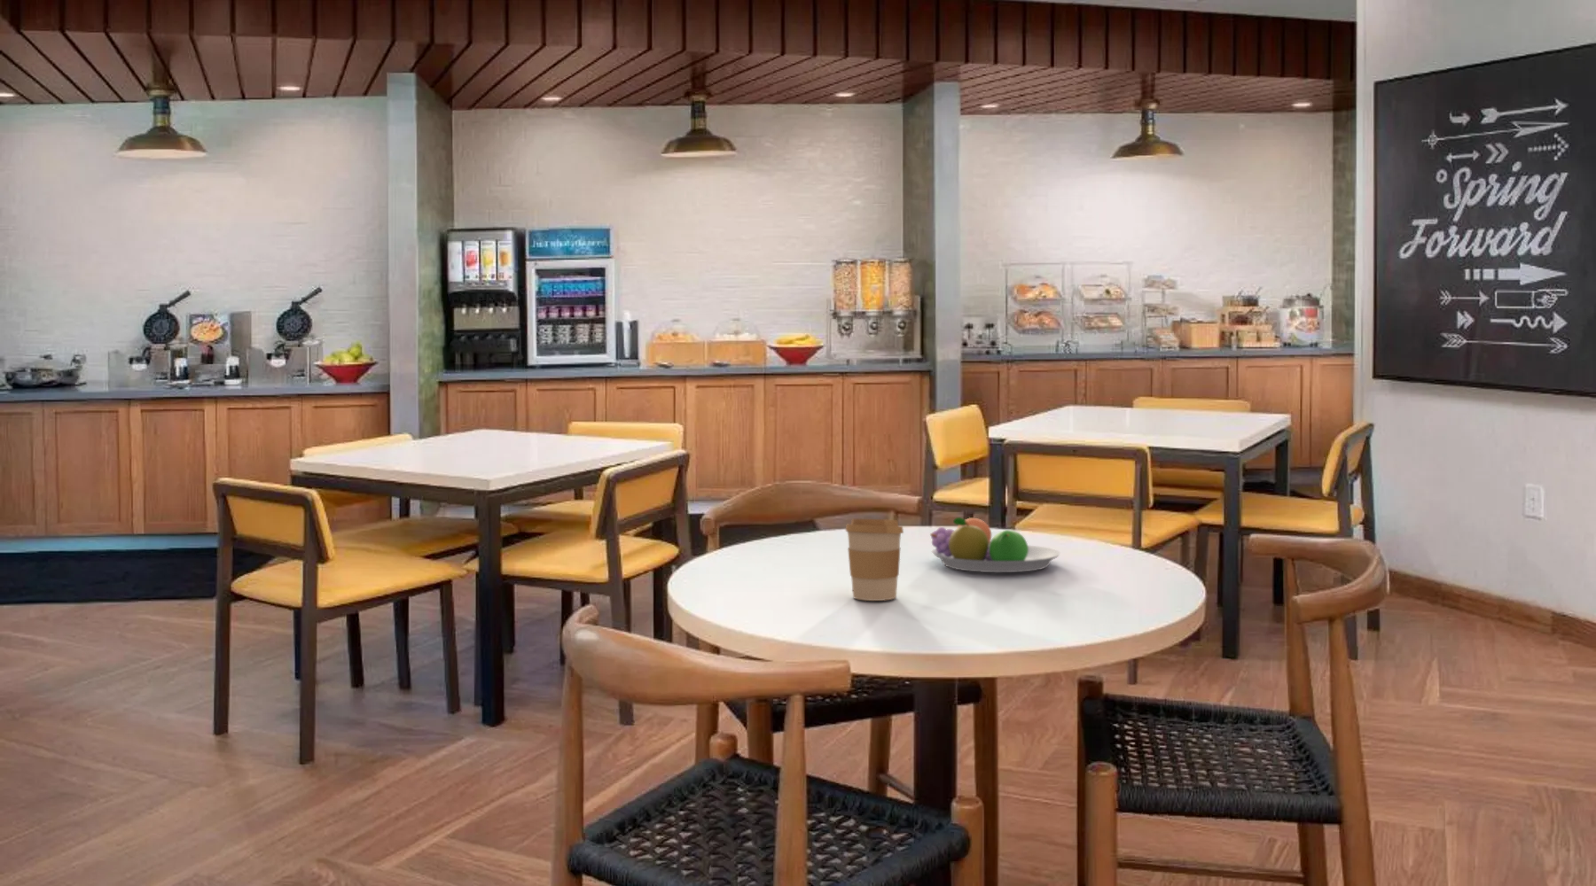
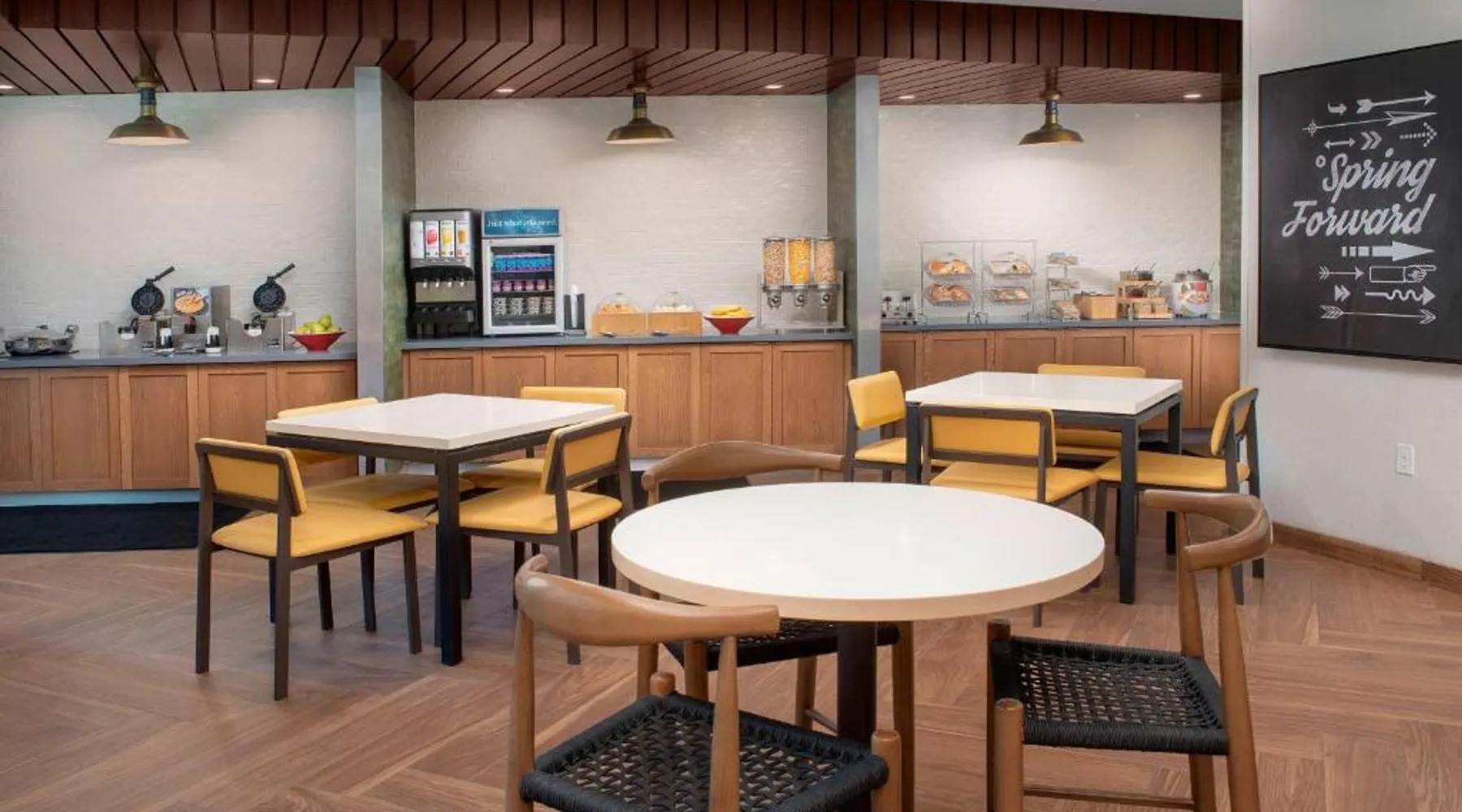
- coffee cup (874, 556)
- fruit bowl (994, 540)
